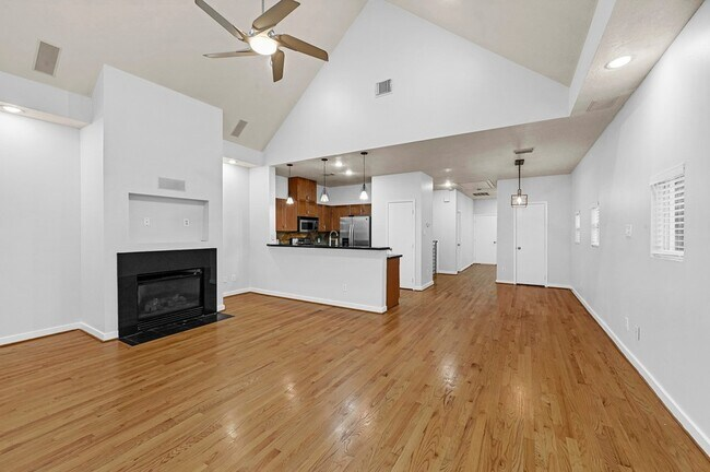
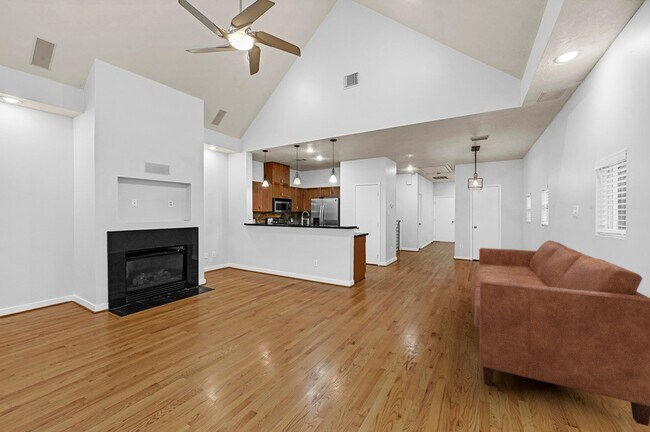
+ sofa (527, 292)
